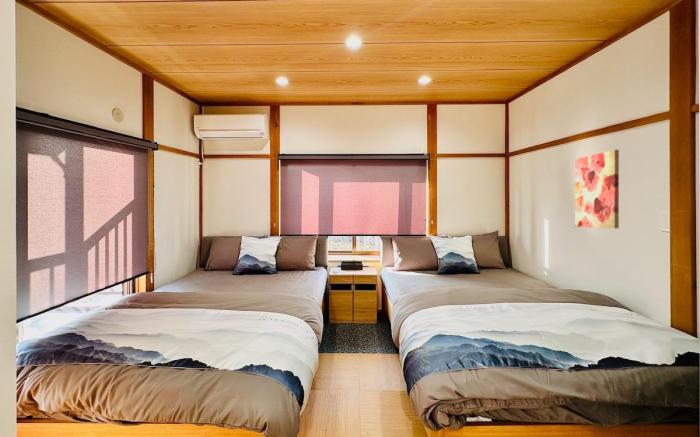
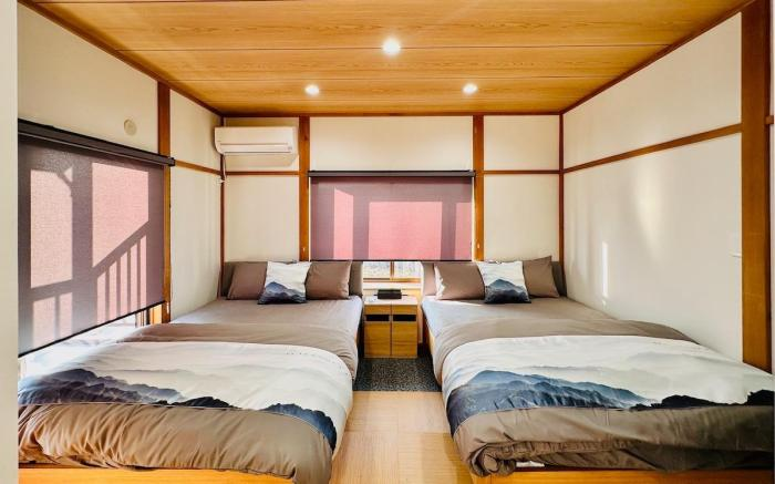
- wall art (595, 191)
